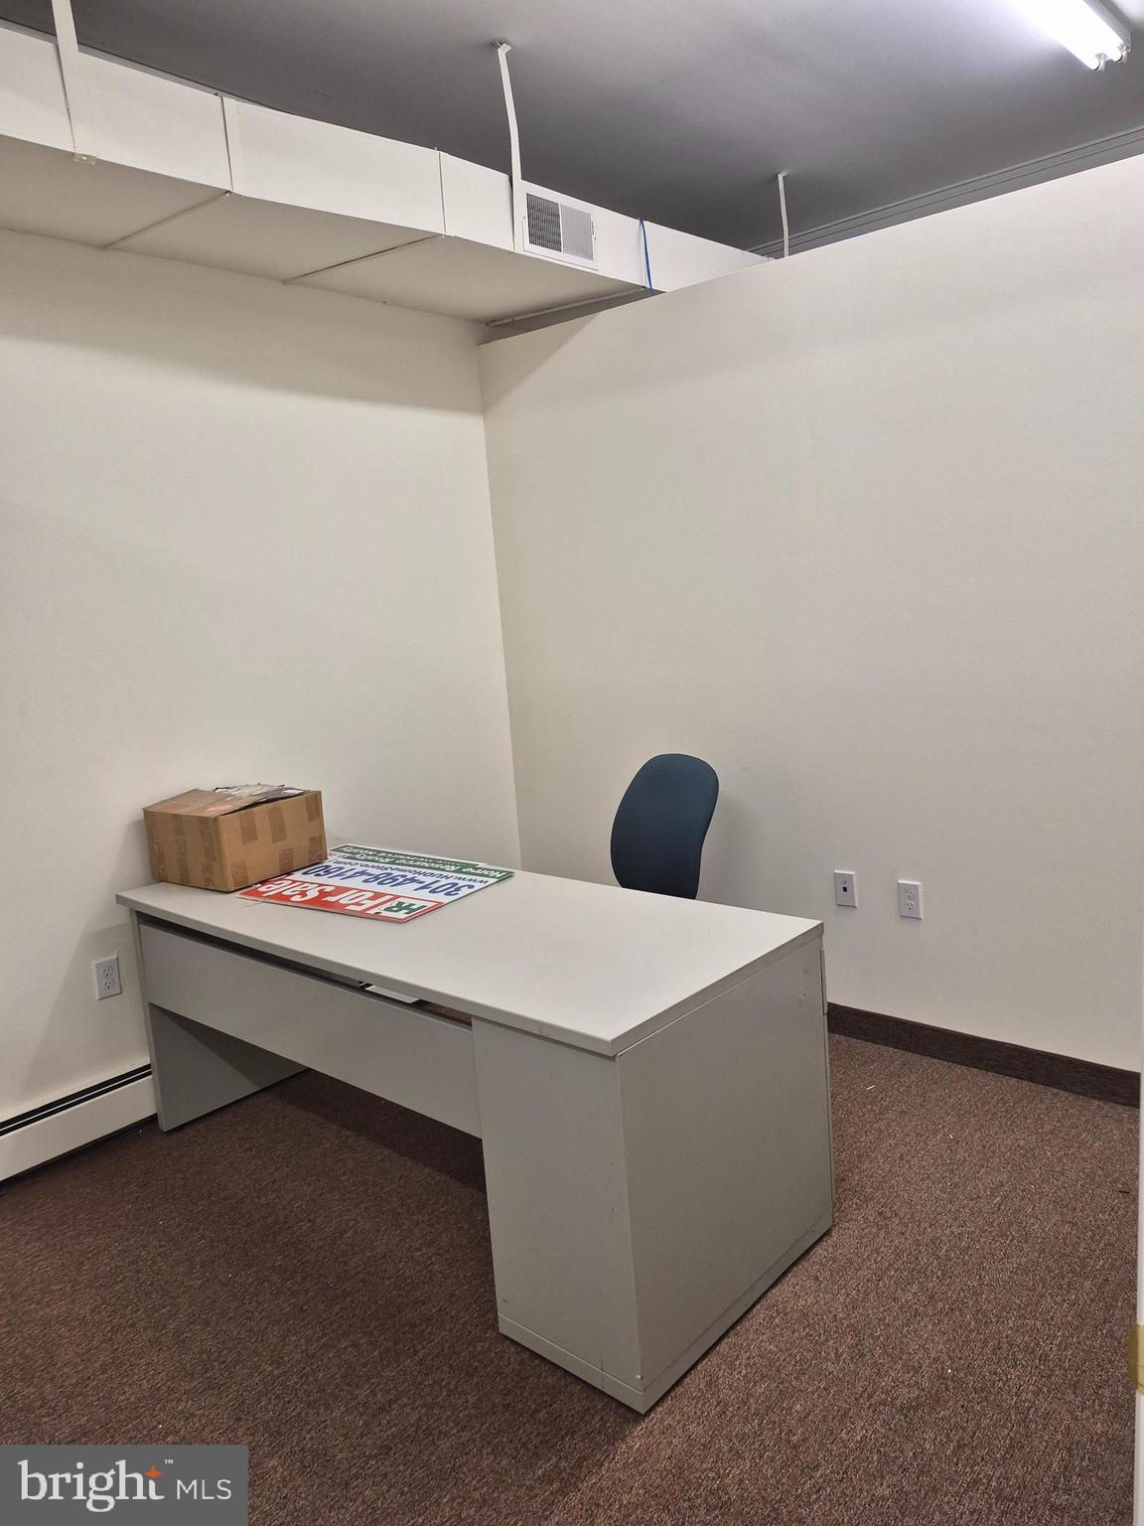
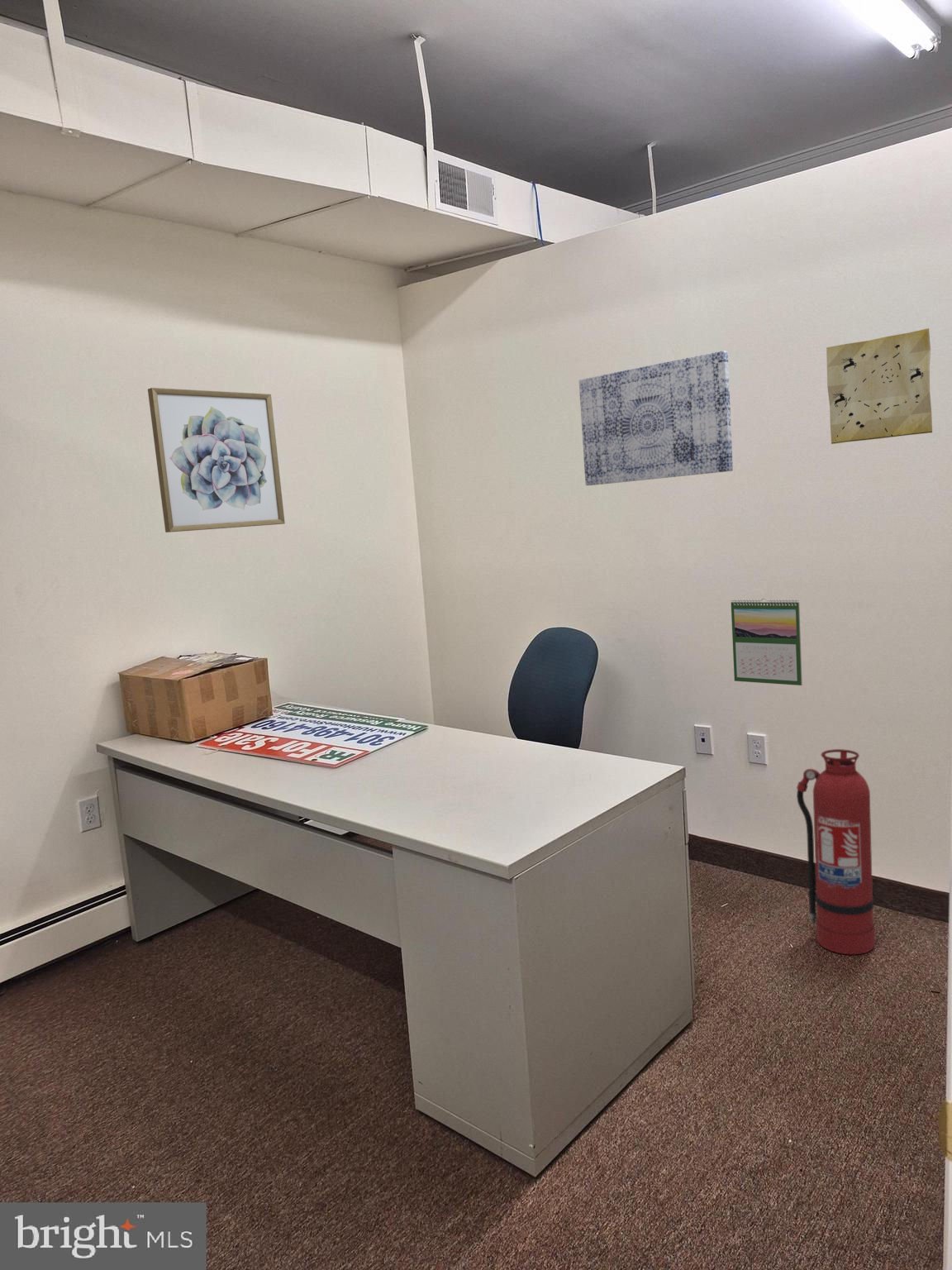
+ map (878, 389)
+ fire extinguisher (835, 847)
+ wall art (652, 423)
+ calendar (765, 641)
+ wall art (220, 460)
